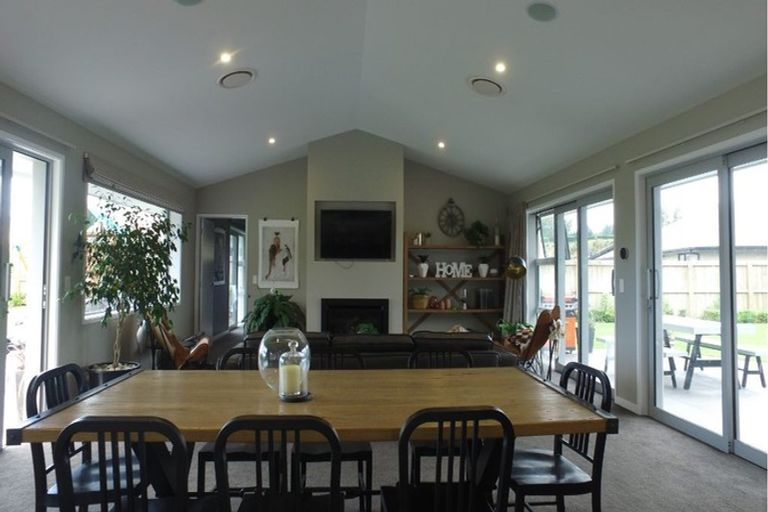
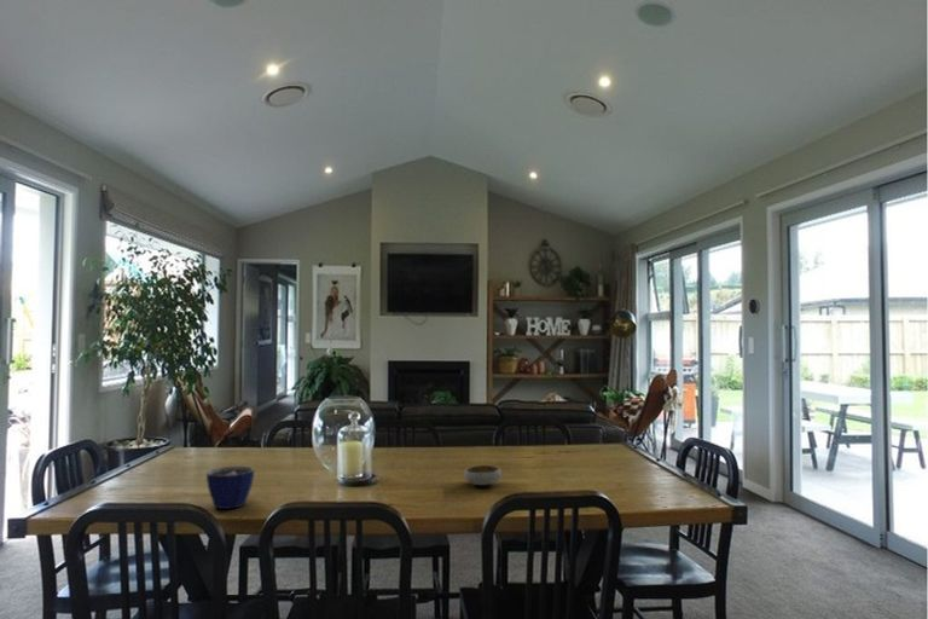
+ bowl (482, 475)
+ cup (232, 485)
